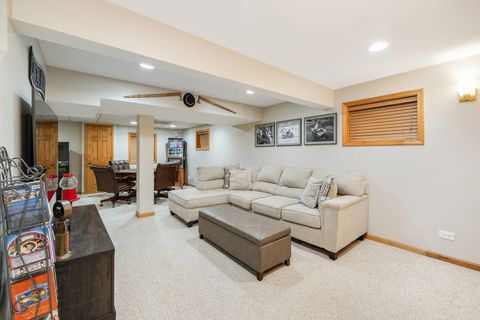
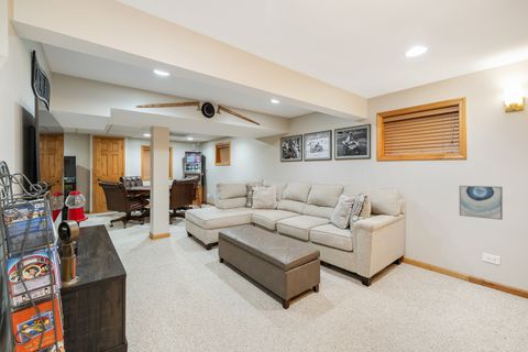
+ wall art (480, 201)
